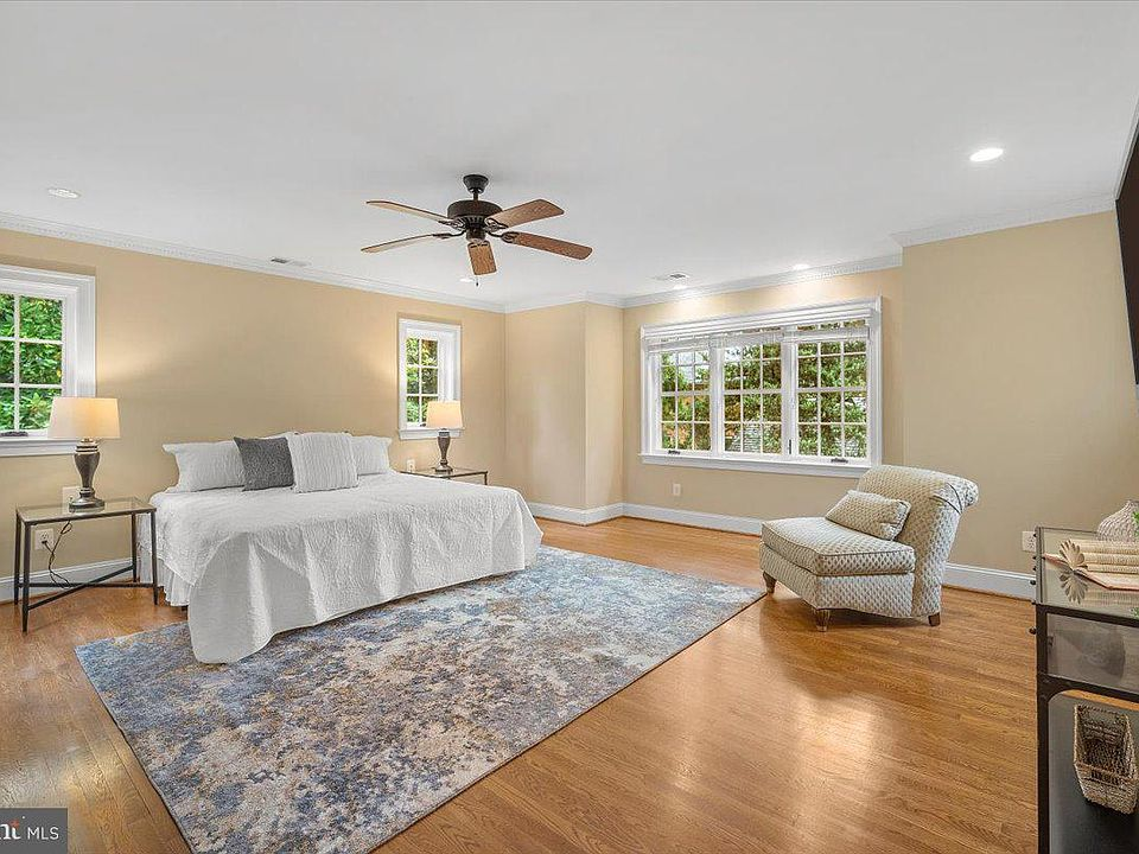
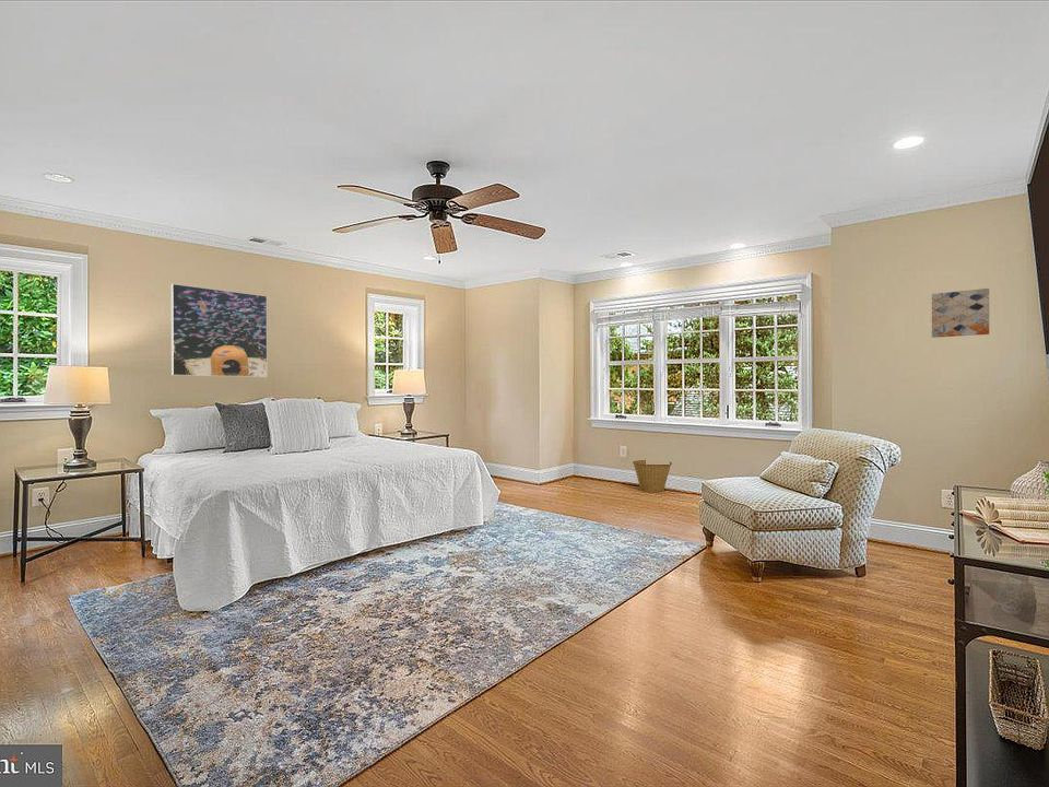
+ basket (651, 475)
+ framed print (222, 332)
+ wall art (959, 314)
